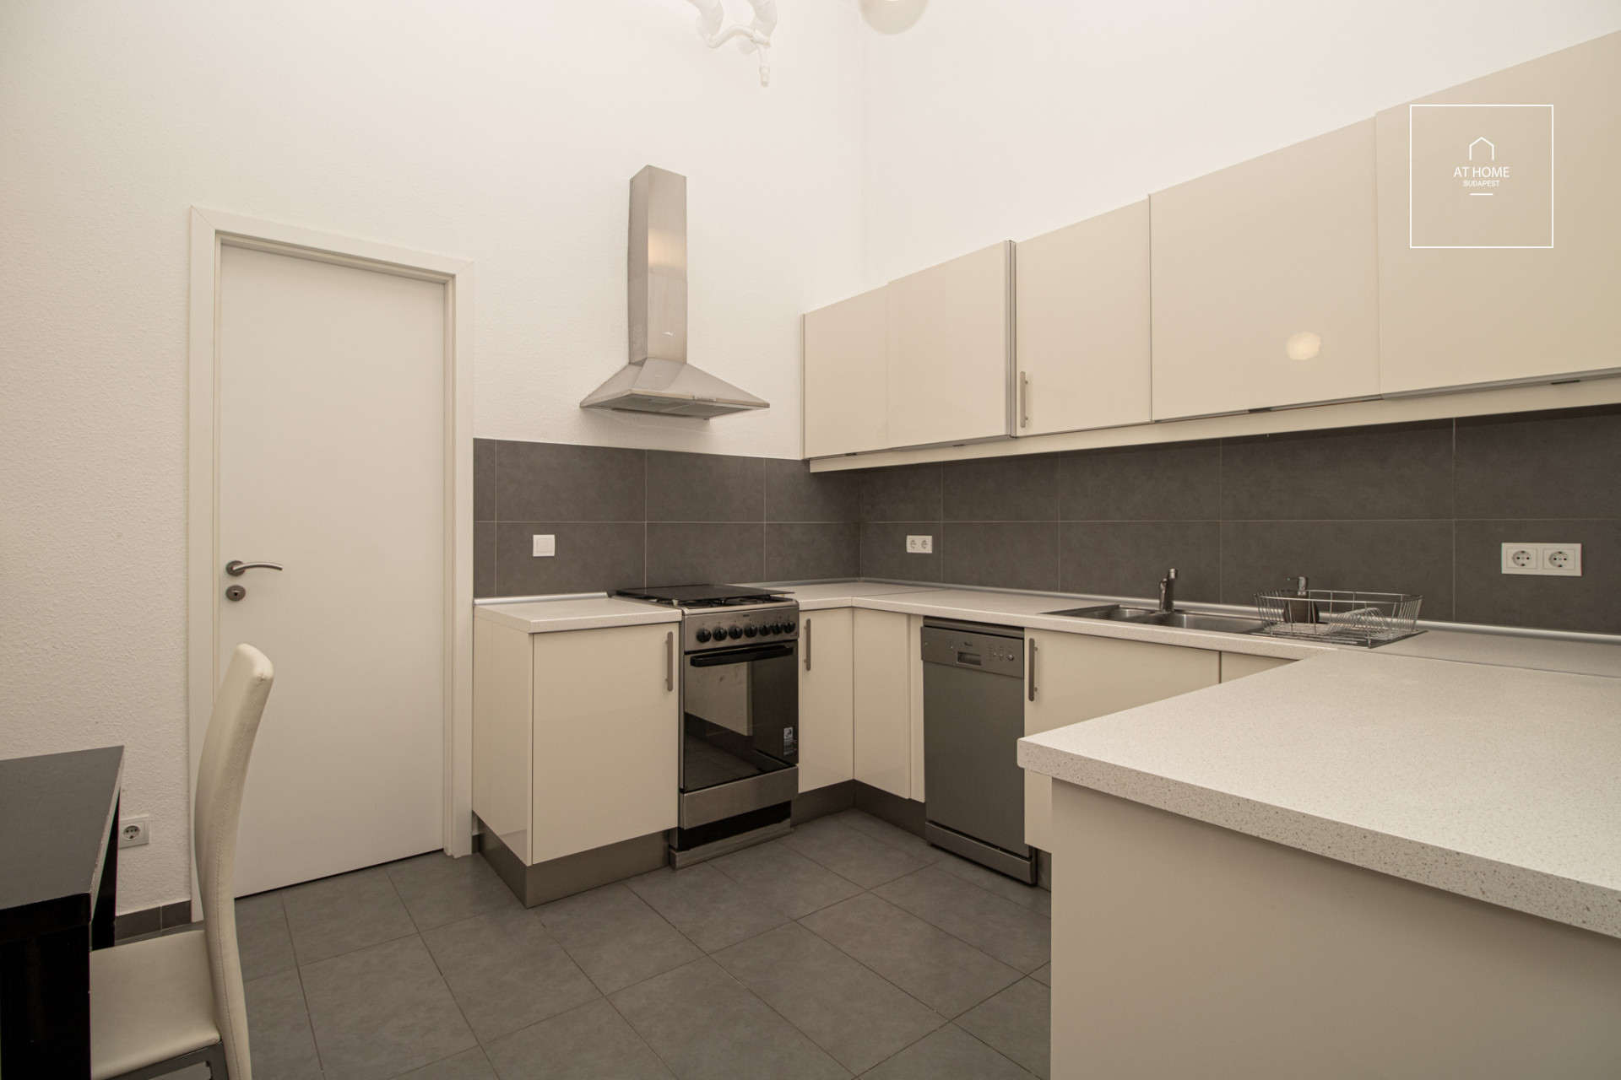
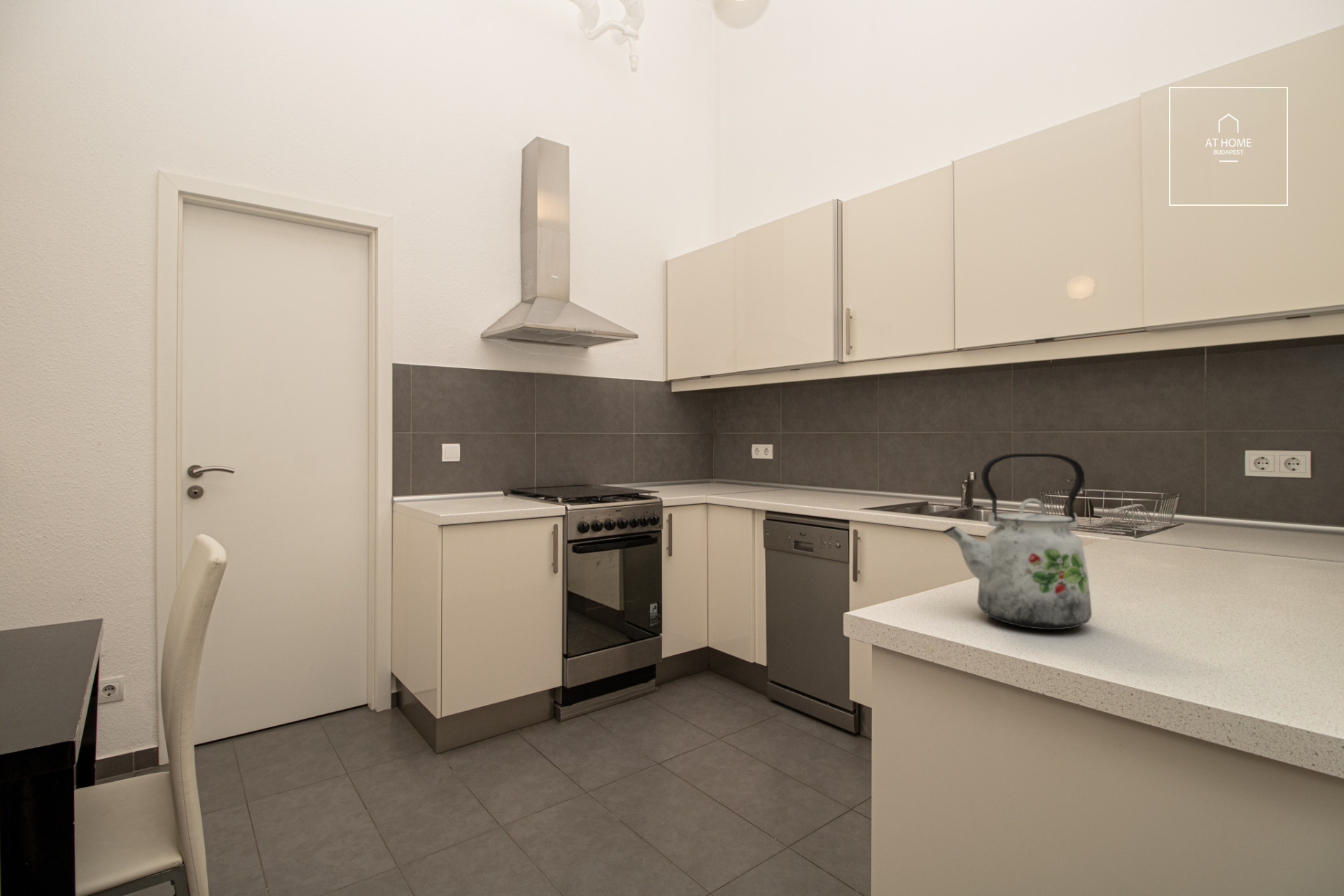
+ kettle (1013, 537)
